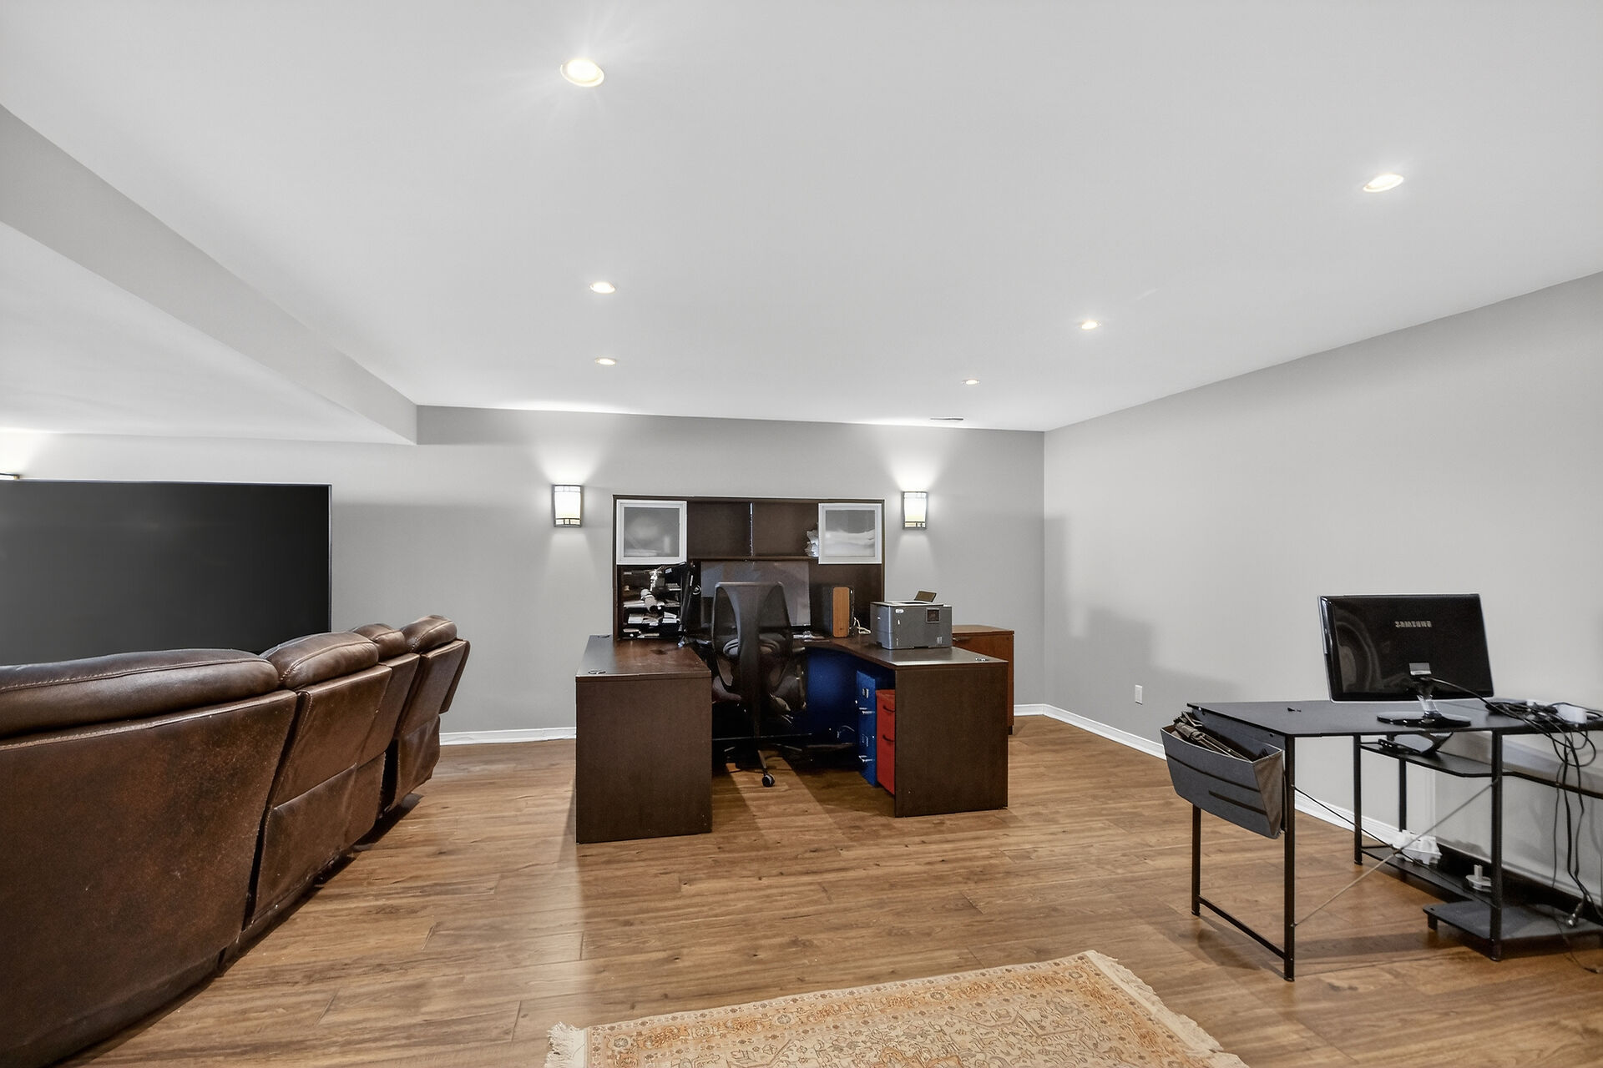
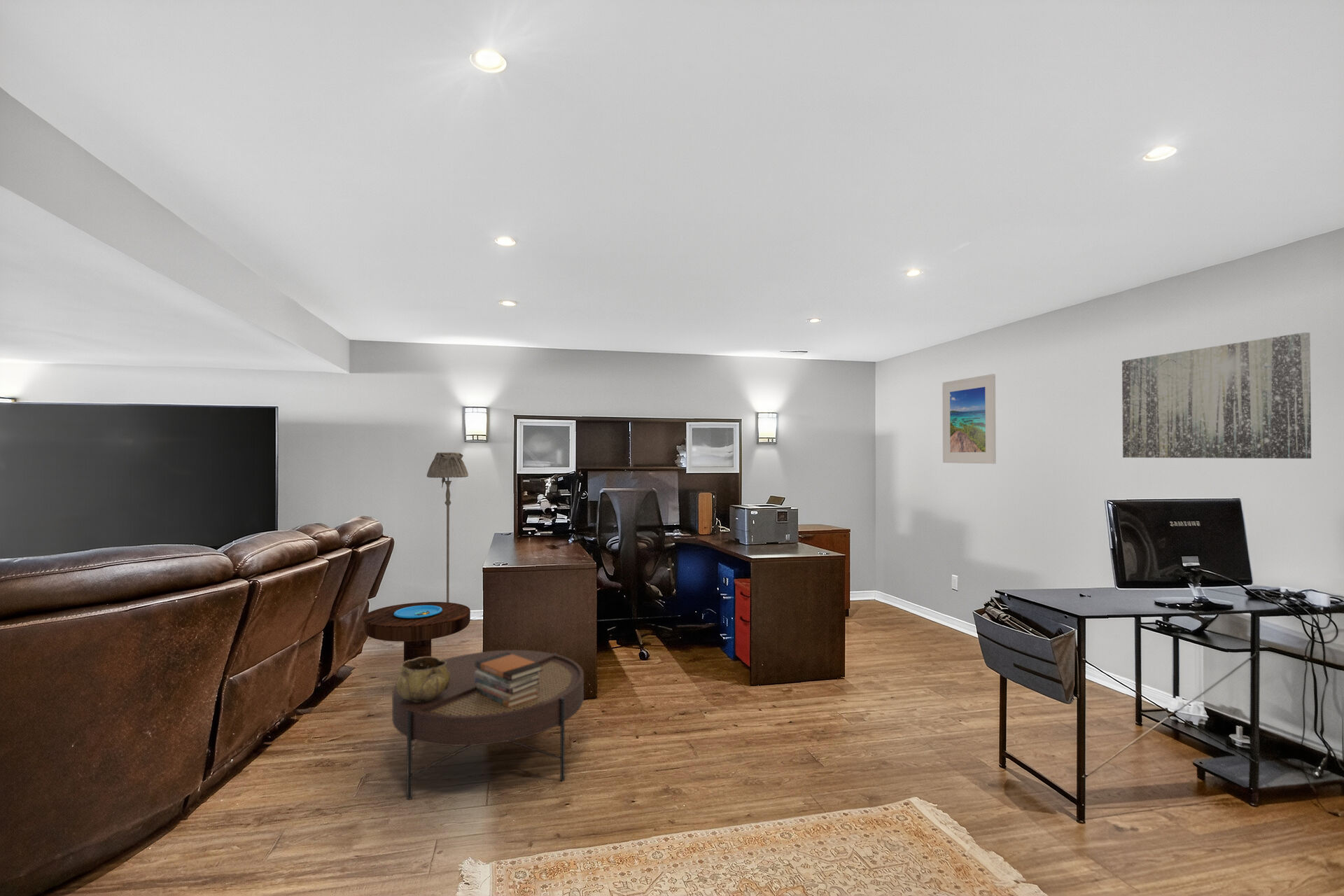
+ decorative bowl (423, 680)
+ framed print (967, 421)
+ floor lamp (447, 539)
+ coffee table (491, 717)
+ side table (417, 645)
+ wall art (1204, 403)
+ book stack (507, 674)
